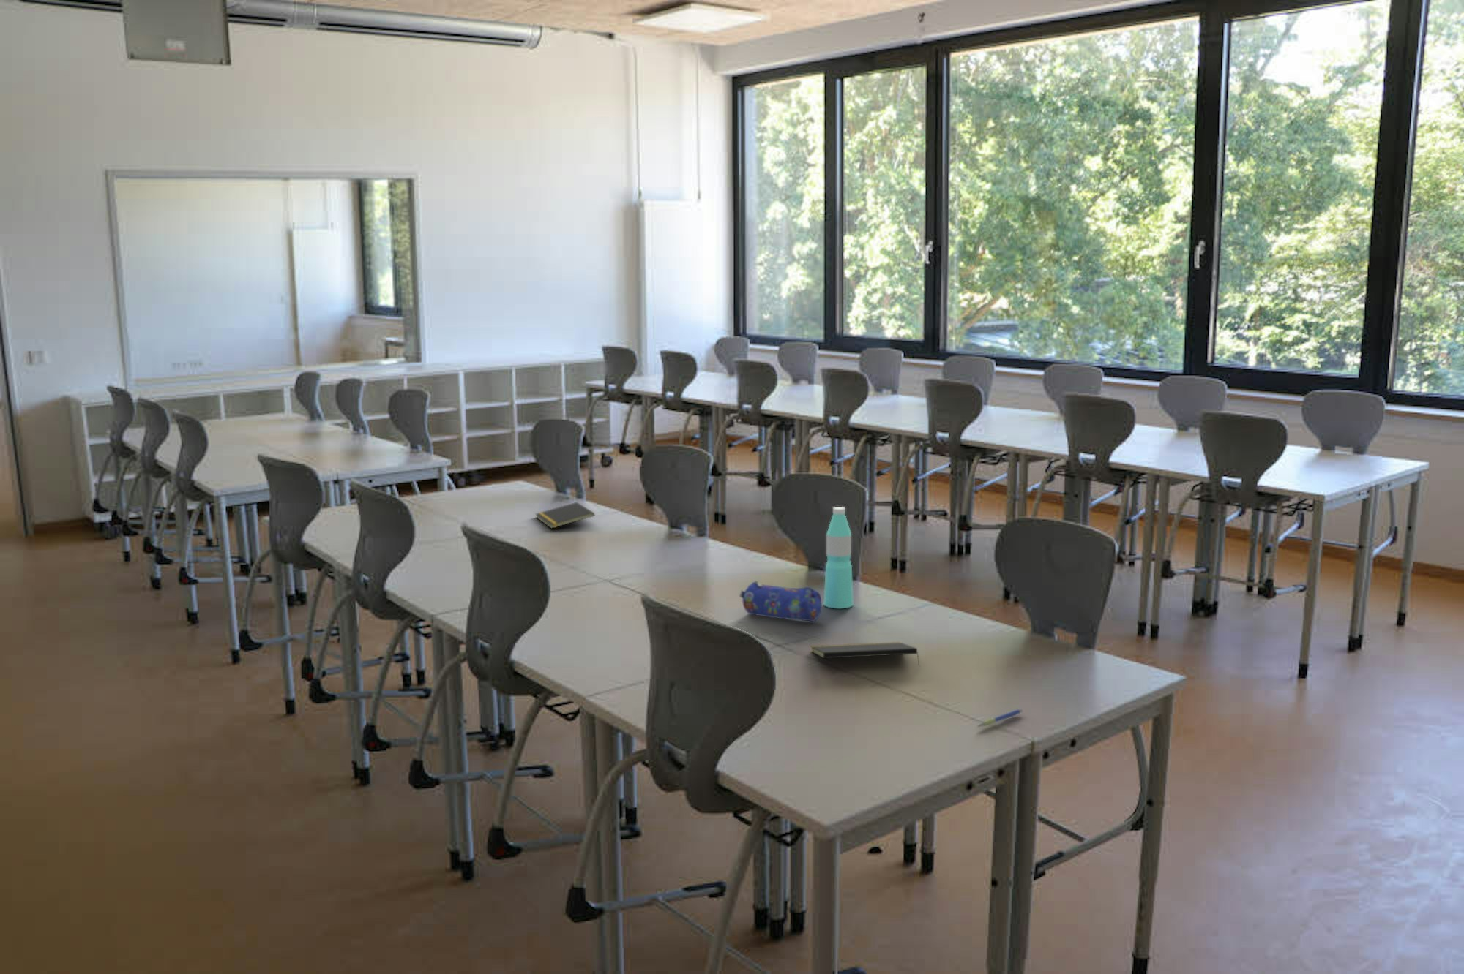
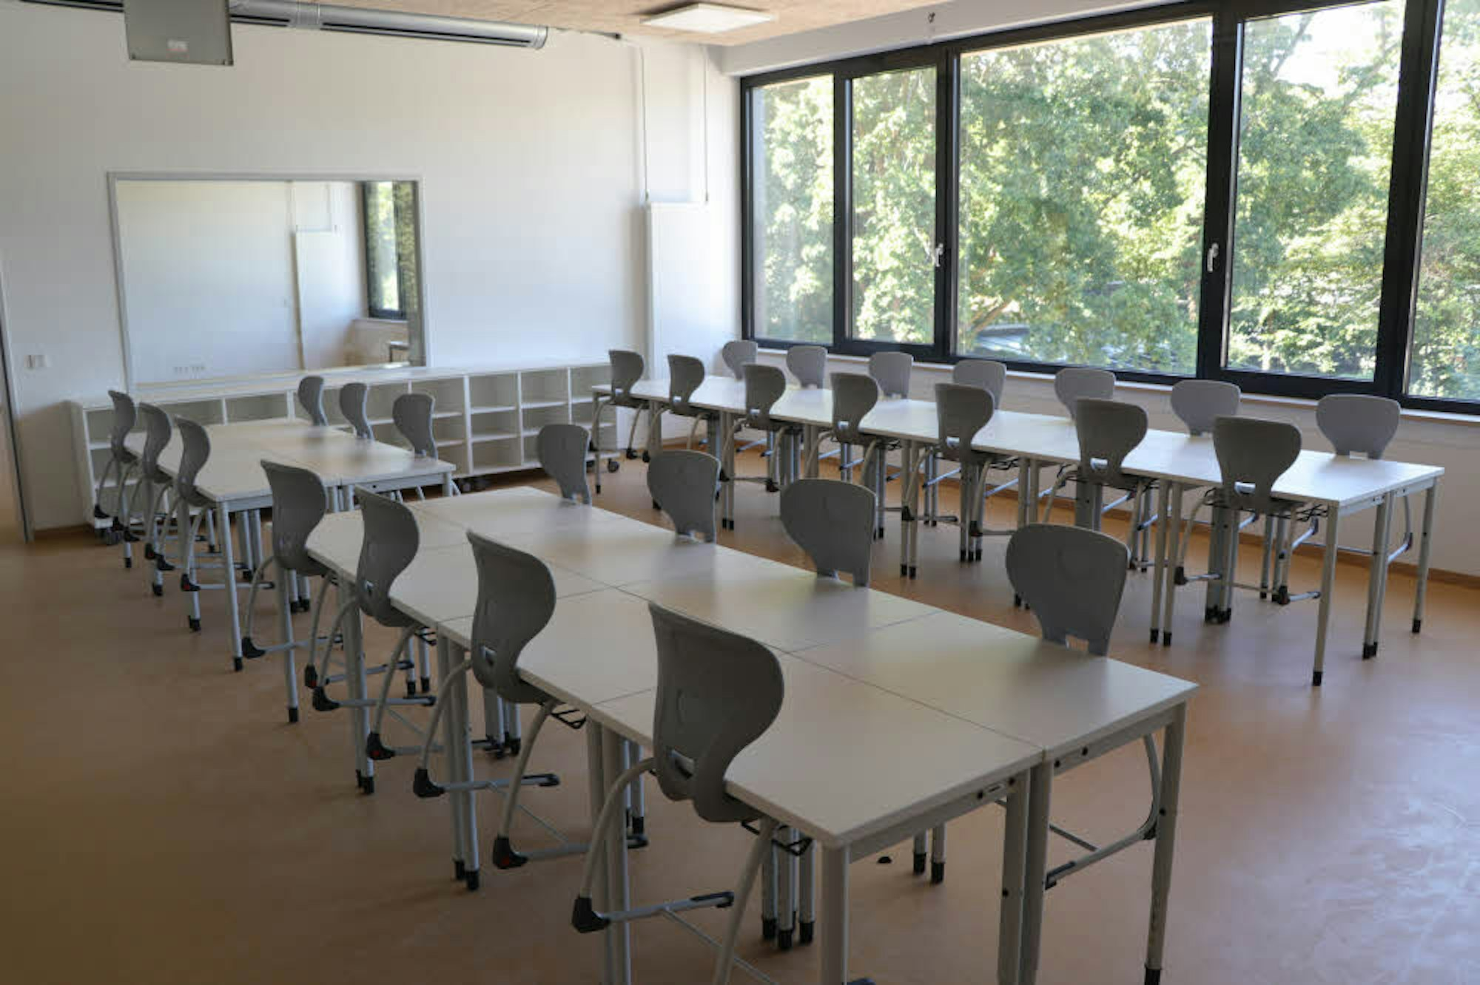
- notepad (863, 649)
- pencil case (781, 600)
- pen (1000, 719)
- notepad (564, 515)
- water bottle (839, 557)
